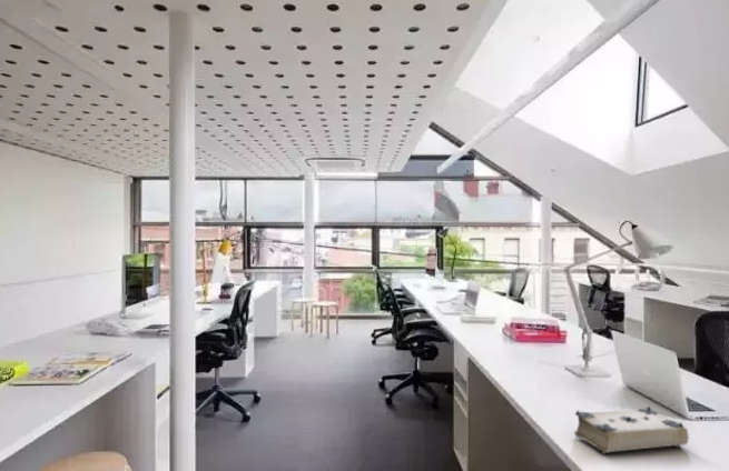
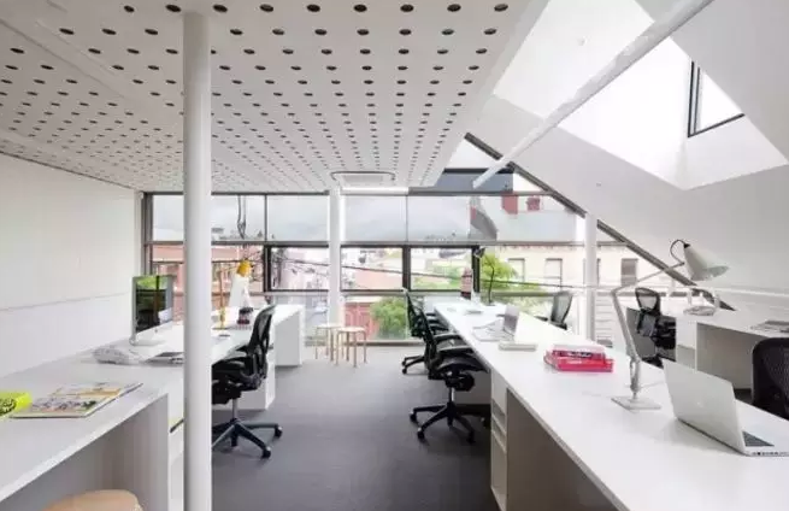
- book (629, 429)
